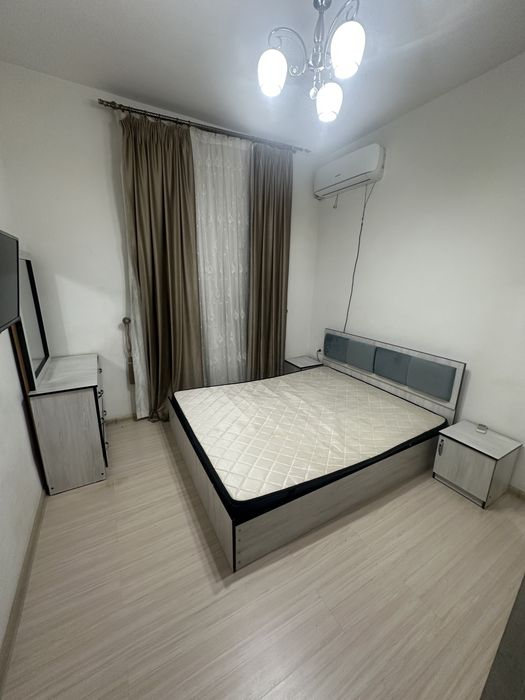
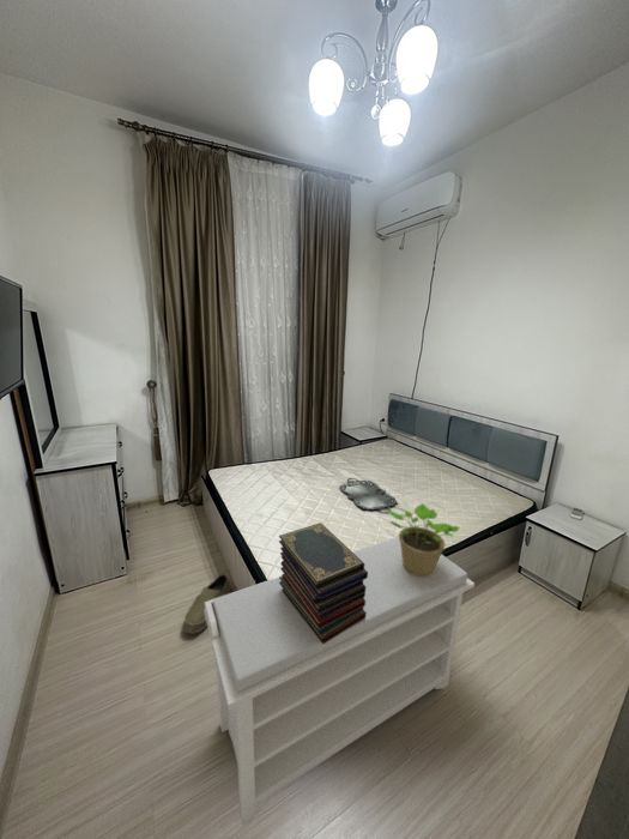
+ bench (344, 646)
+ serving tray (367, 494)
+ book stack (319, 575)
+ shoe (207, 600)
+ potted plant (418, 531)
